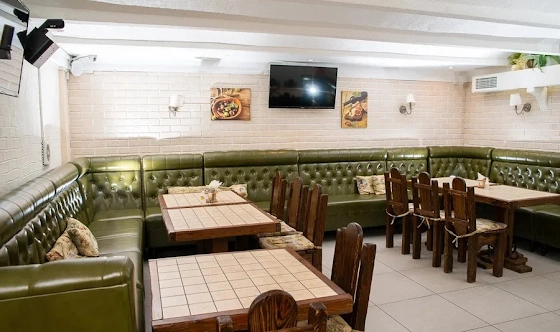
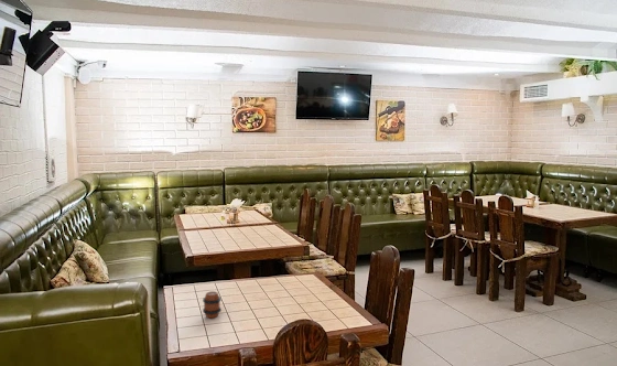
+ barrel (212, 304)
